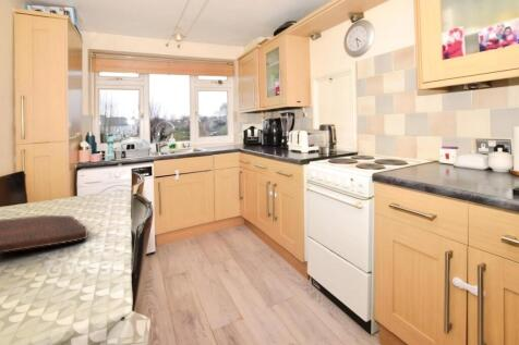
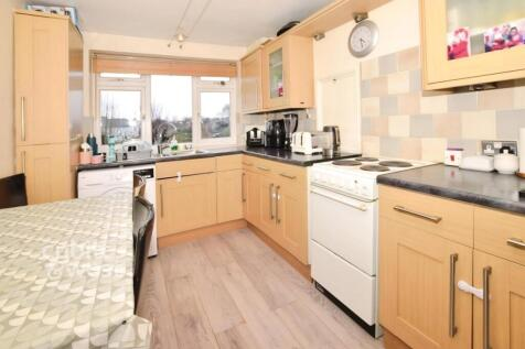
- cutting board (36, 229)
